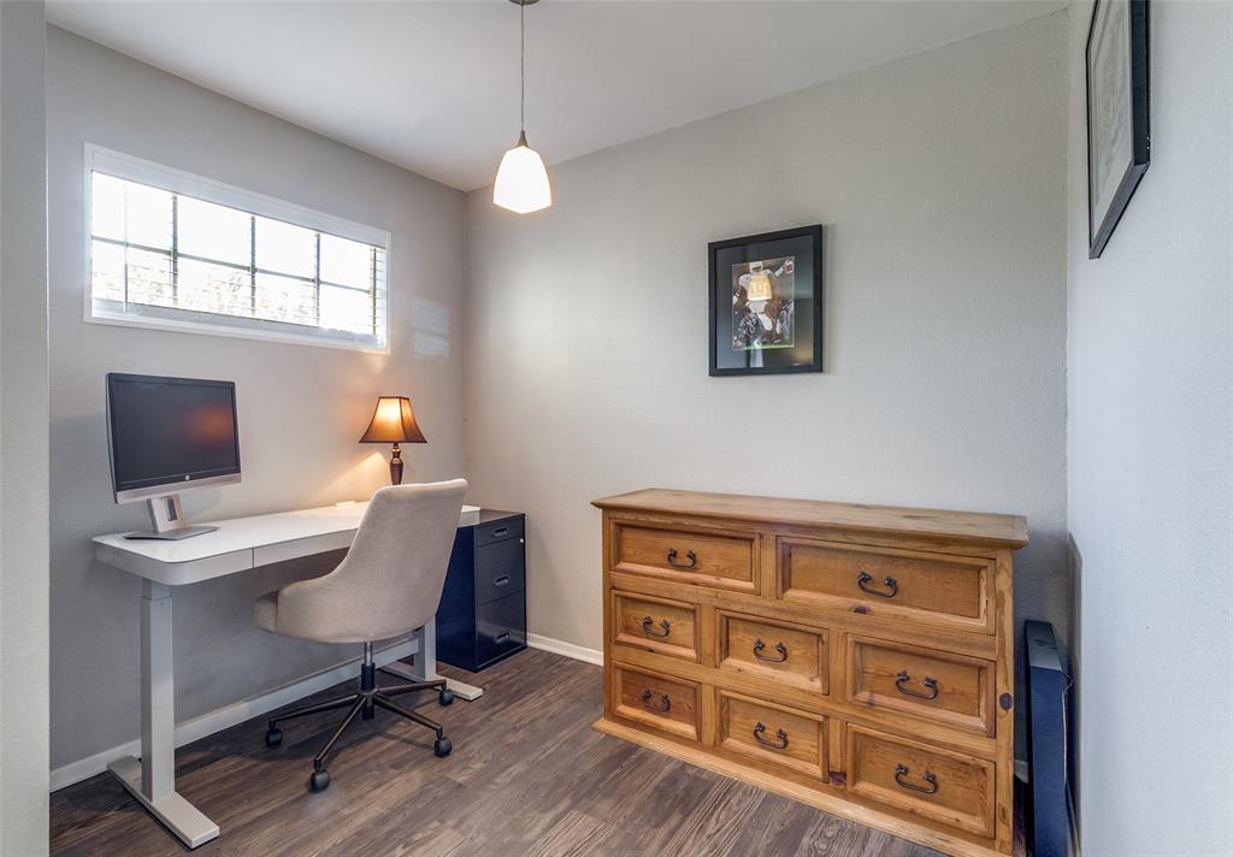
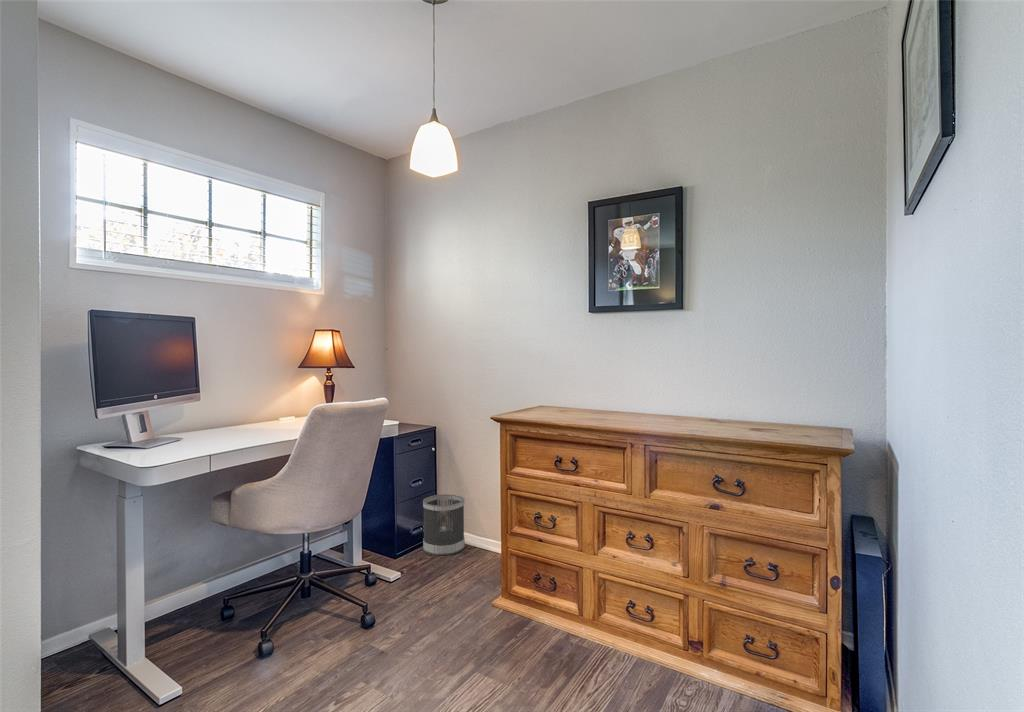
+ wastebasket (443, 523)
